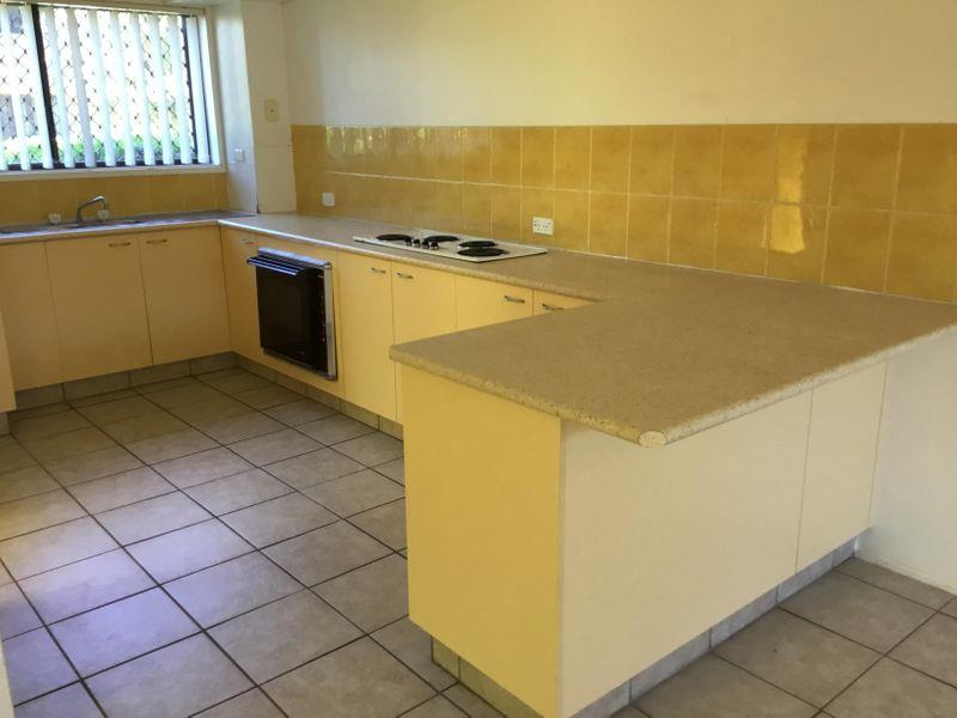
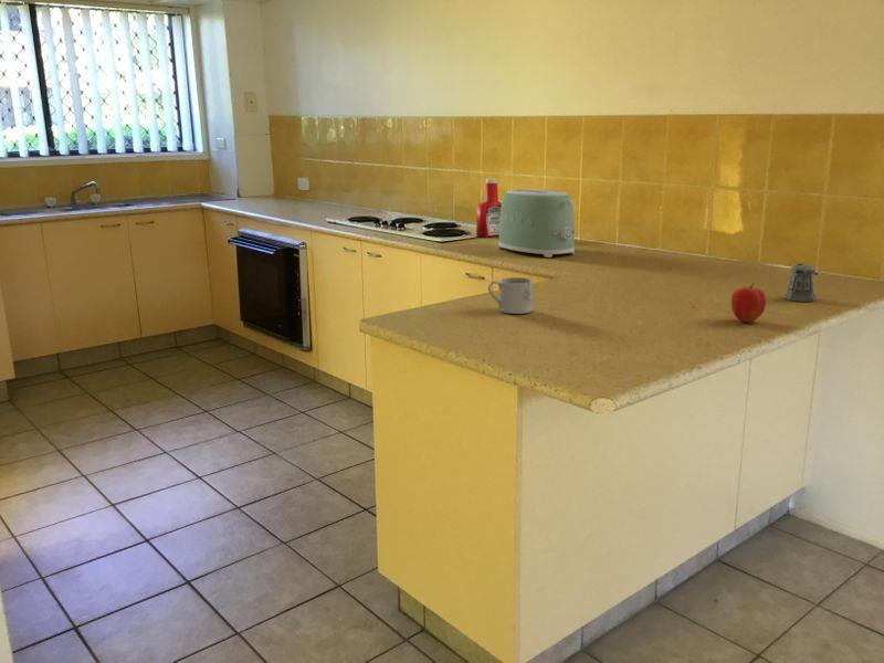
+ apple (748, 302)
+ pepper shaker (802, 281)
+ soap bottle (491, 207)
+ toaster (536, 220)
+ mug (509, 295)
